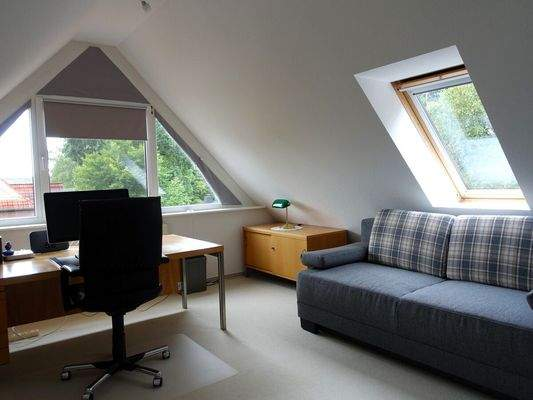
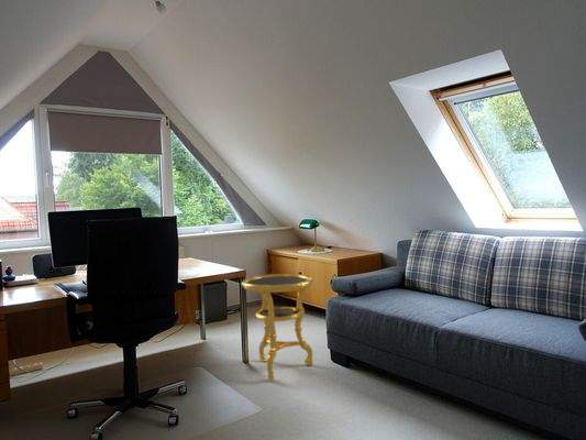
+ side table (278, 320)
